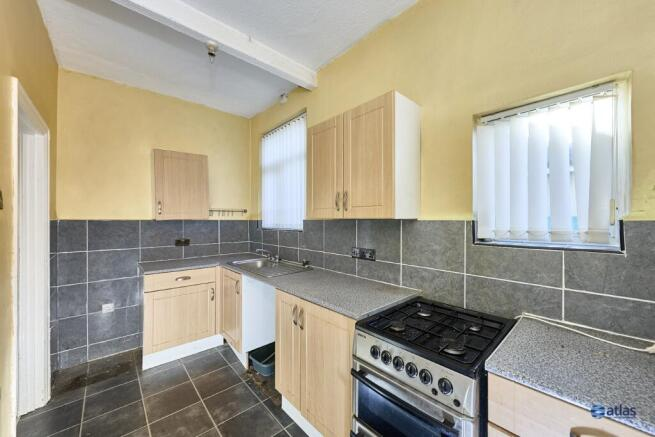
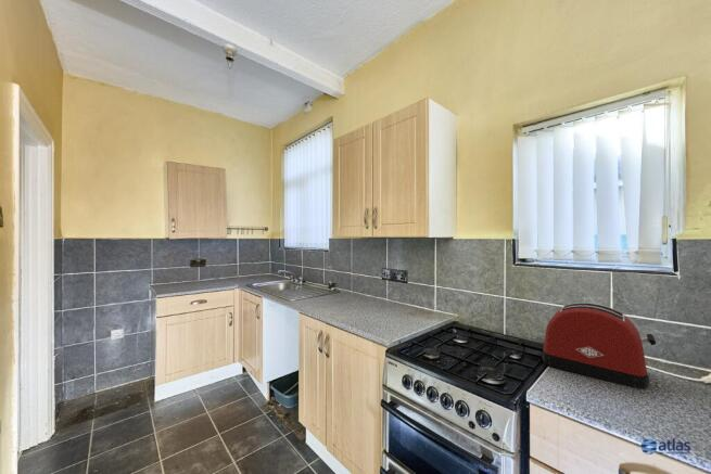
+ toaster (594, 336)
